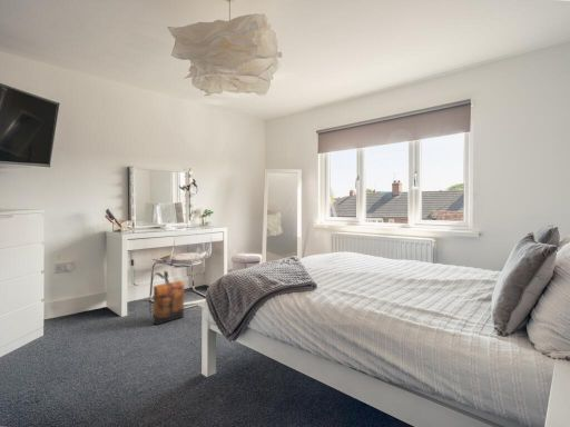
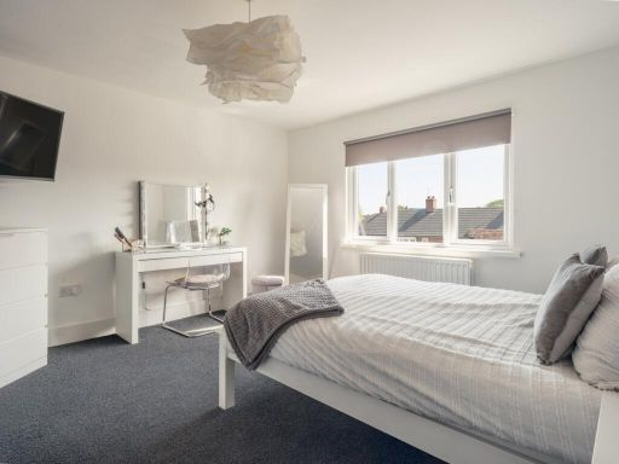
- backpack (165, 295)
